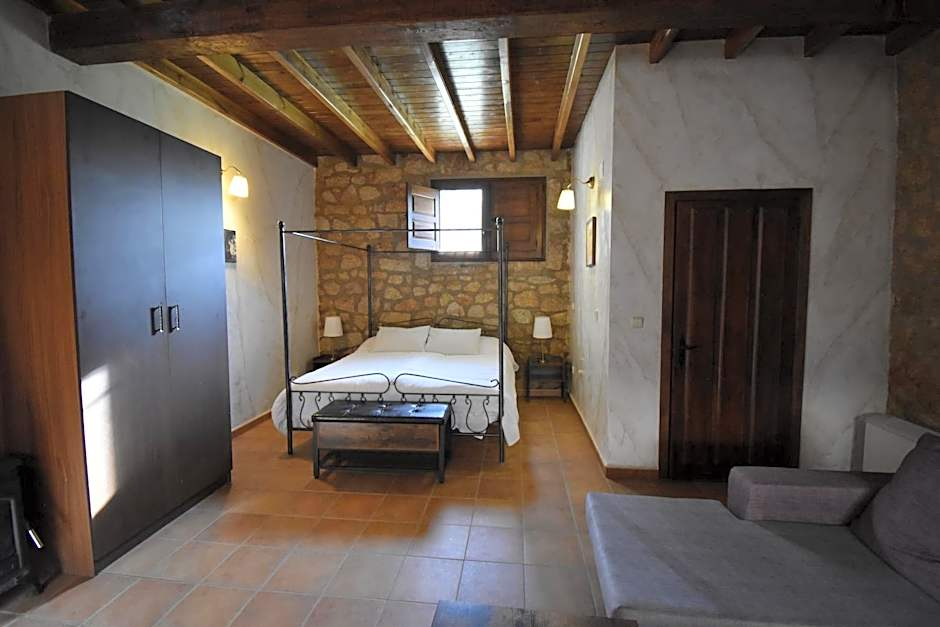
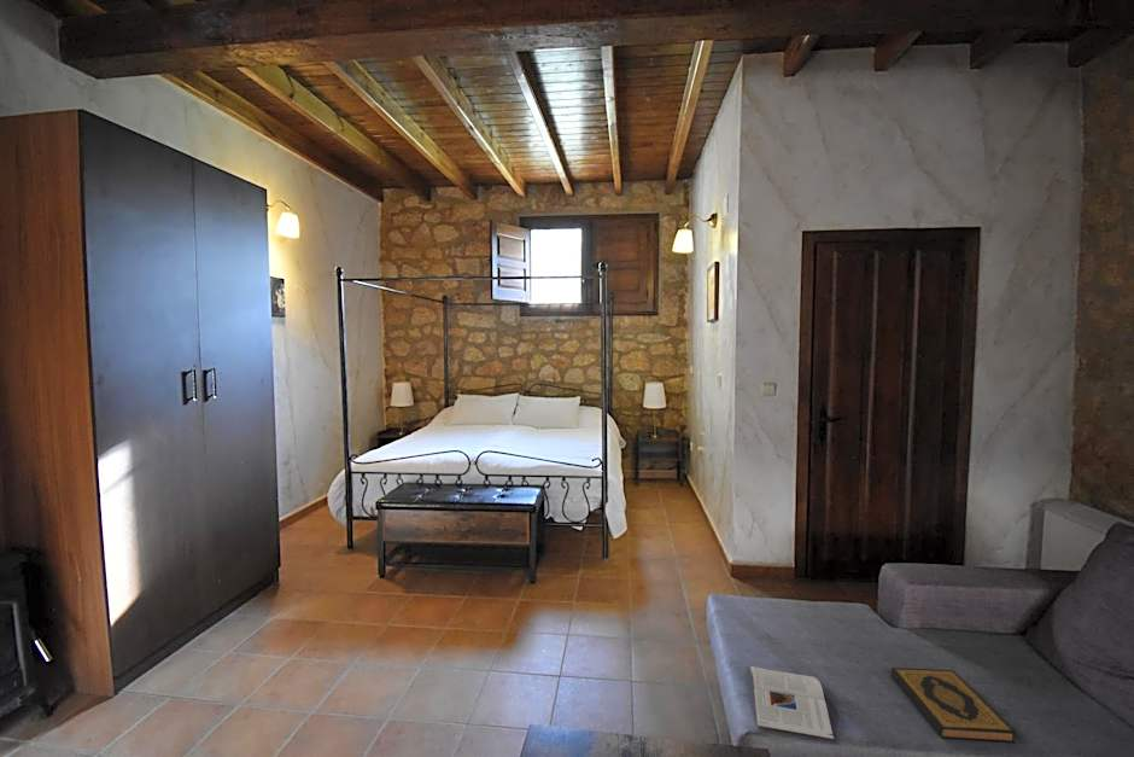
+ magazine (788, 694)
+ hardback book (947, 701)
